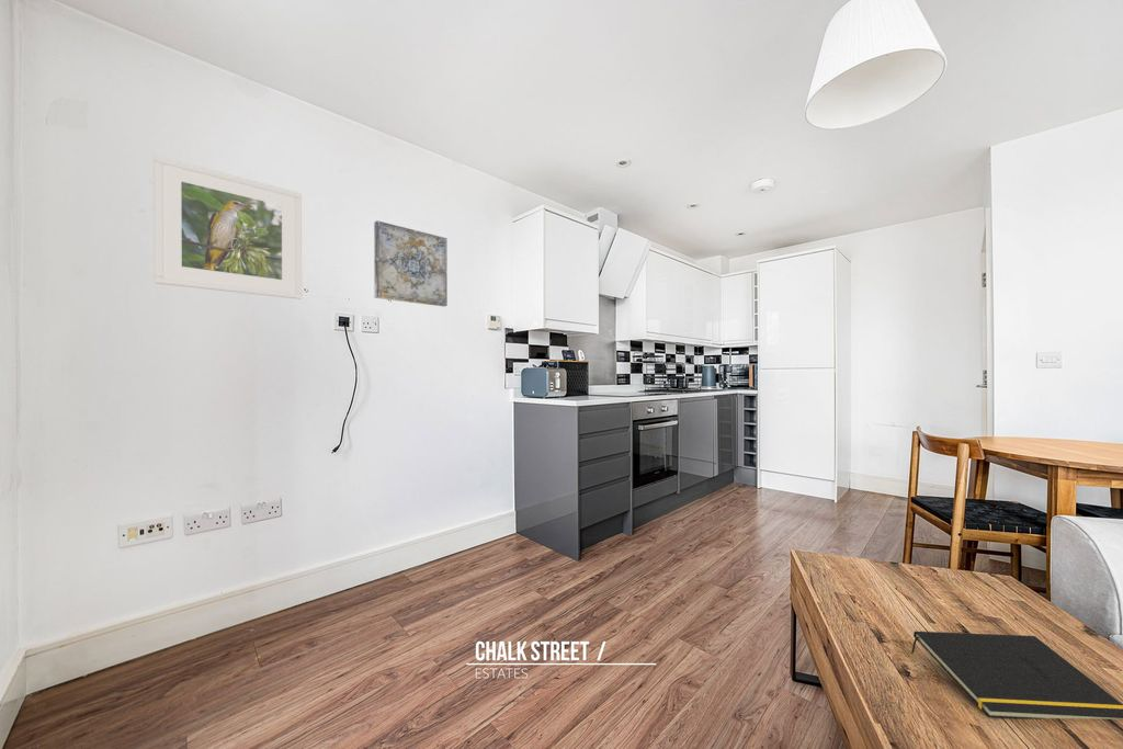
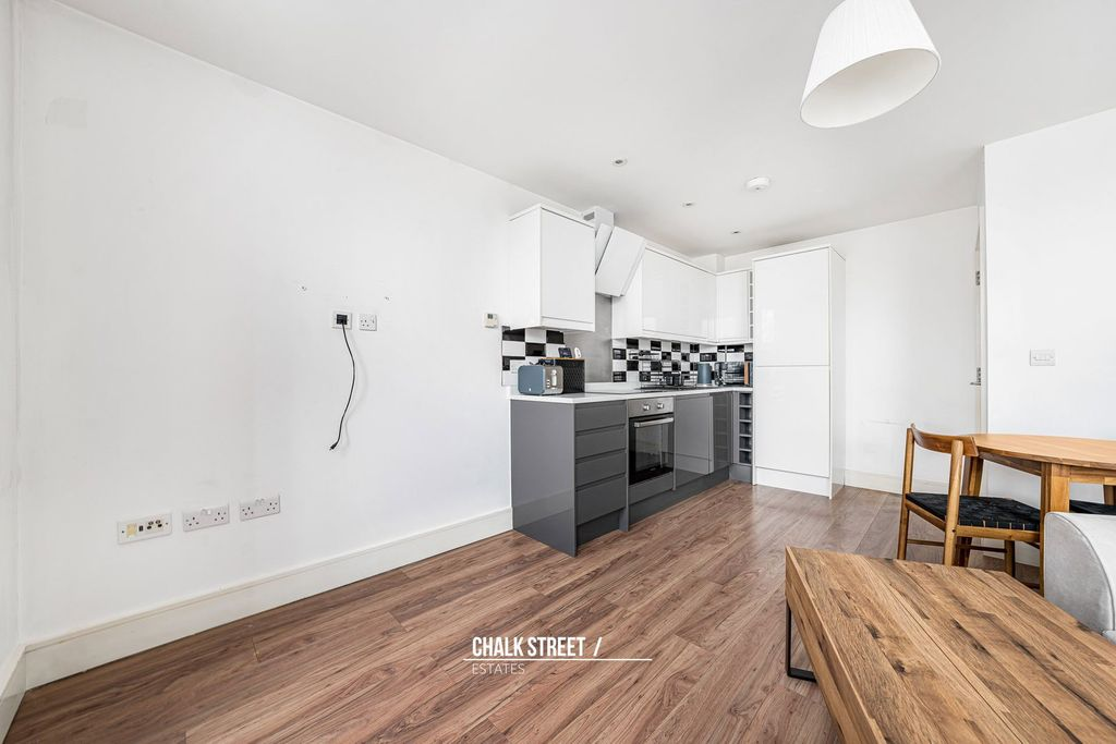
- notepad (1013, 672)
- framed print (235, 234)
- wall art (412, 265)
